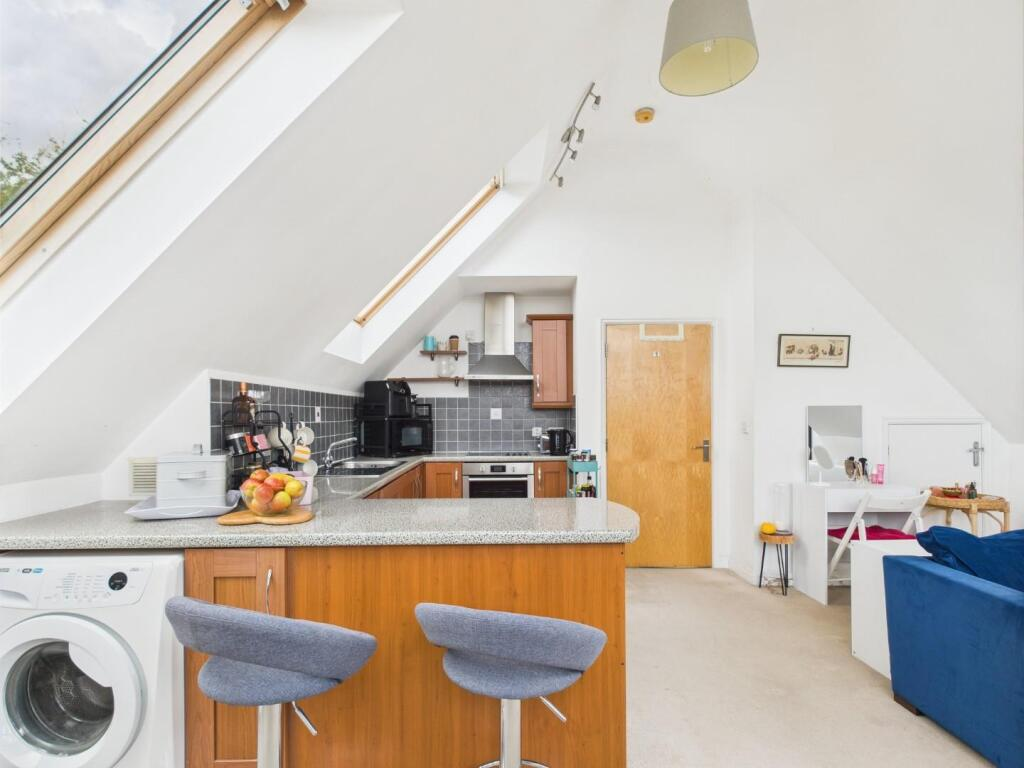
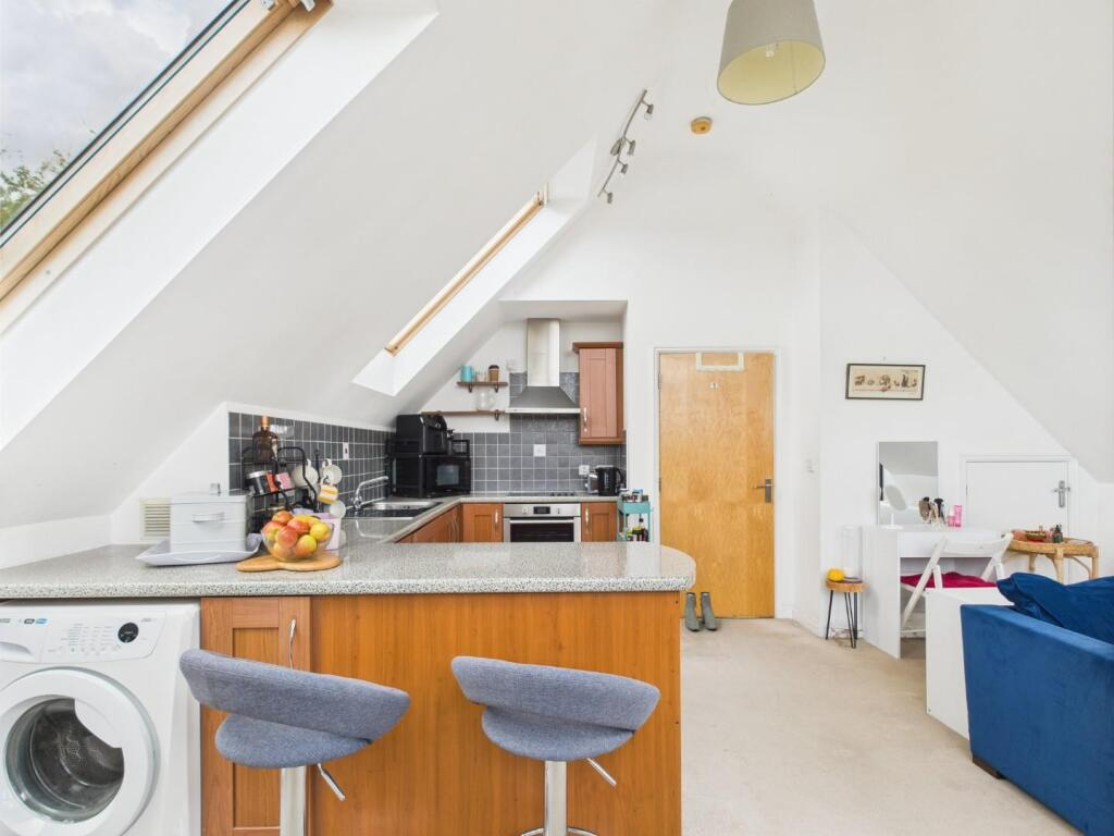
+ boots (701, 610)
